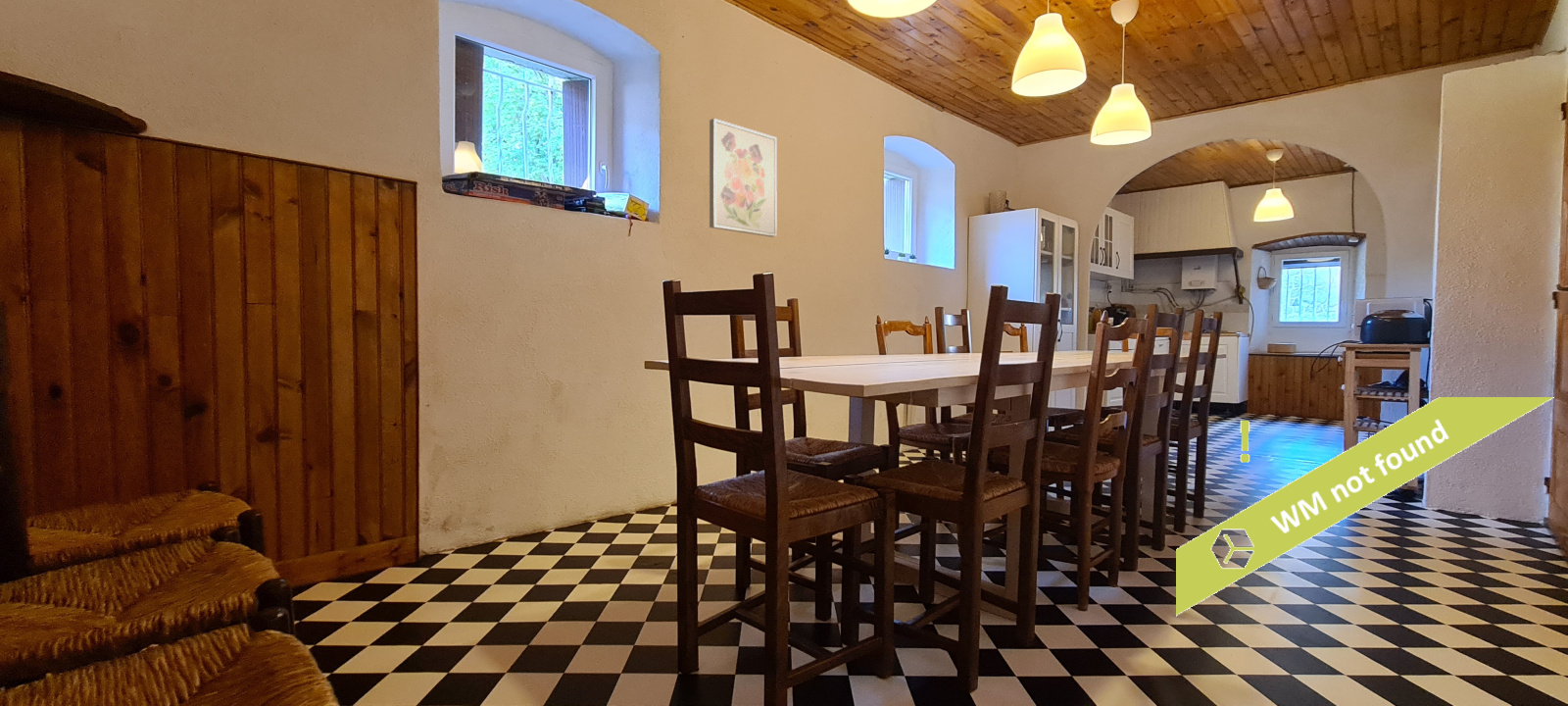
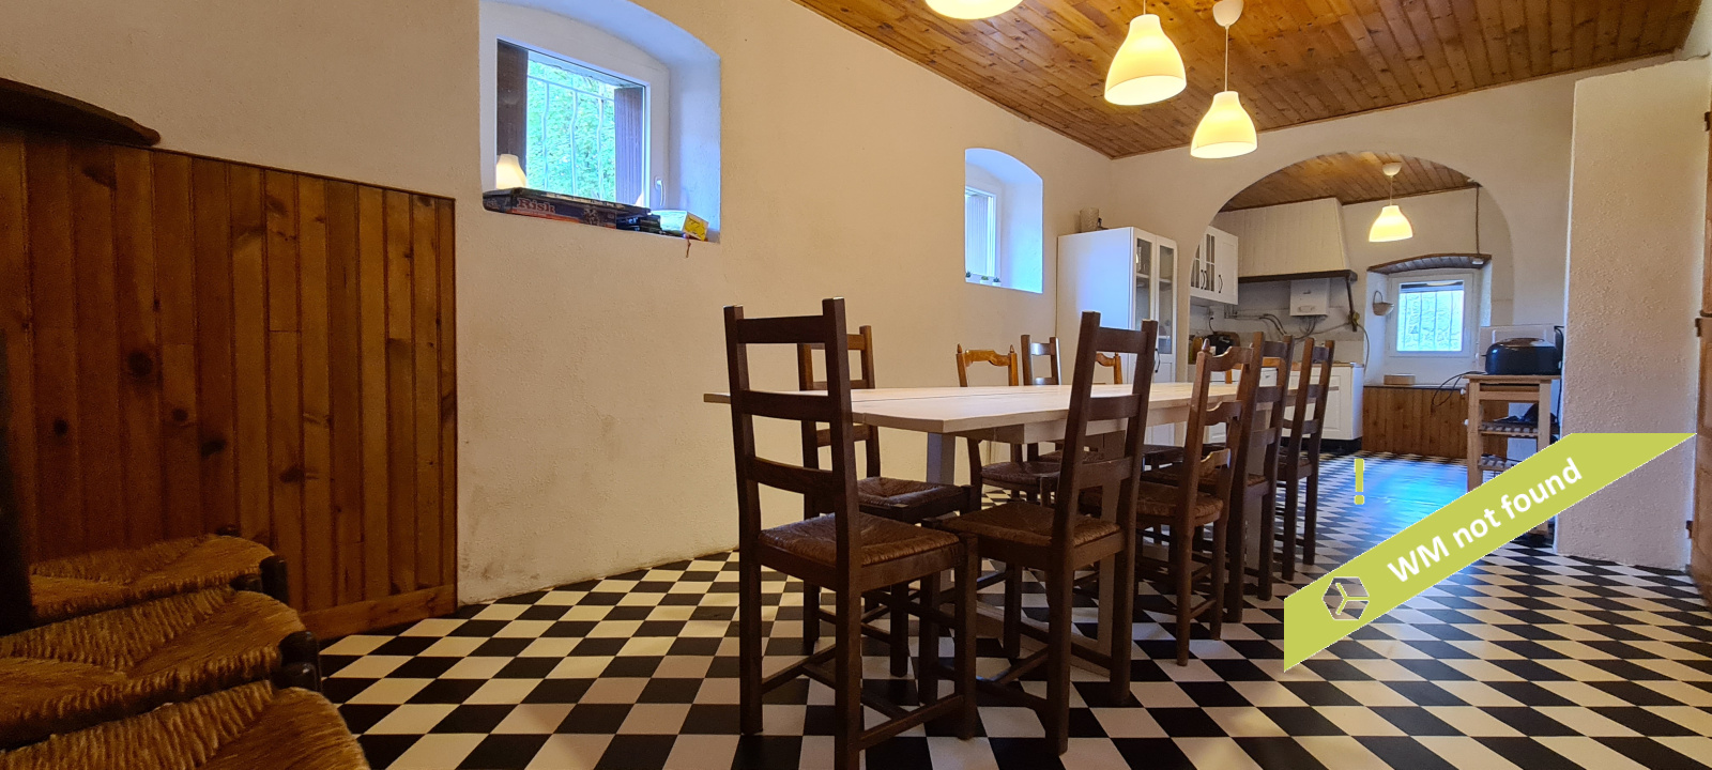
- wall art (744, 180)
